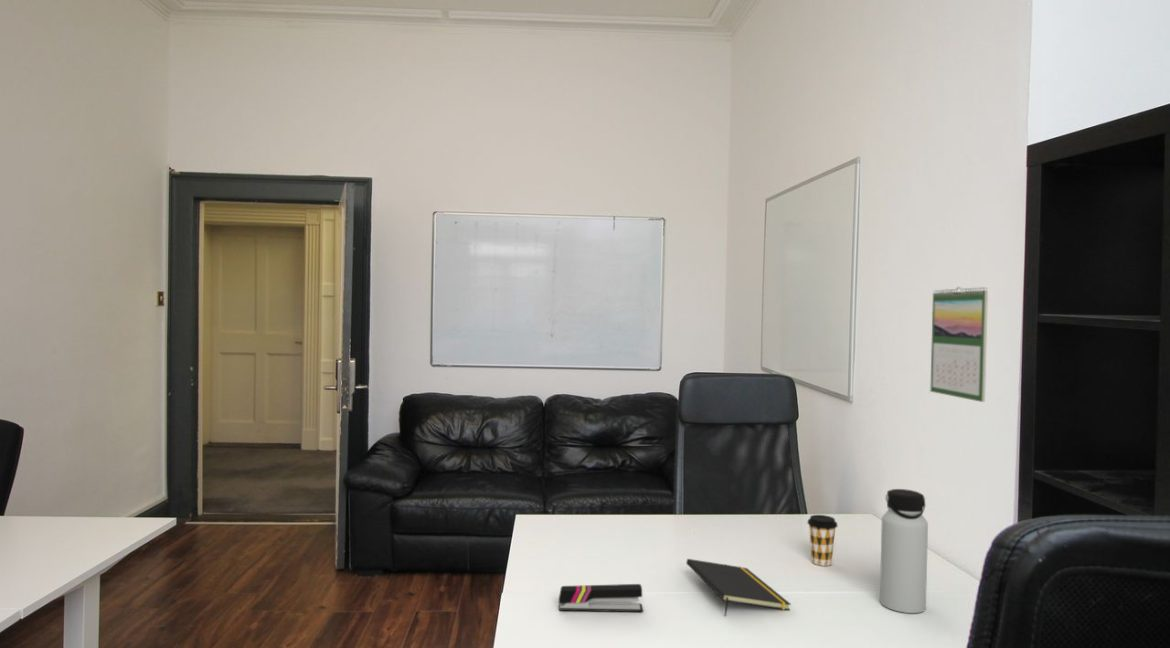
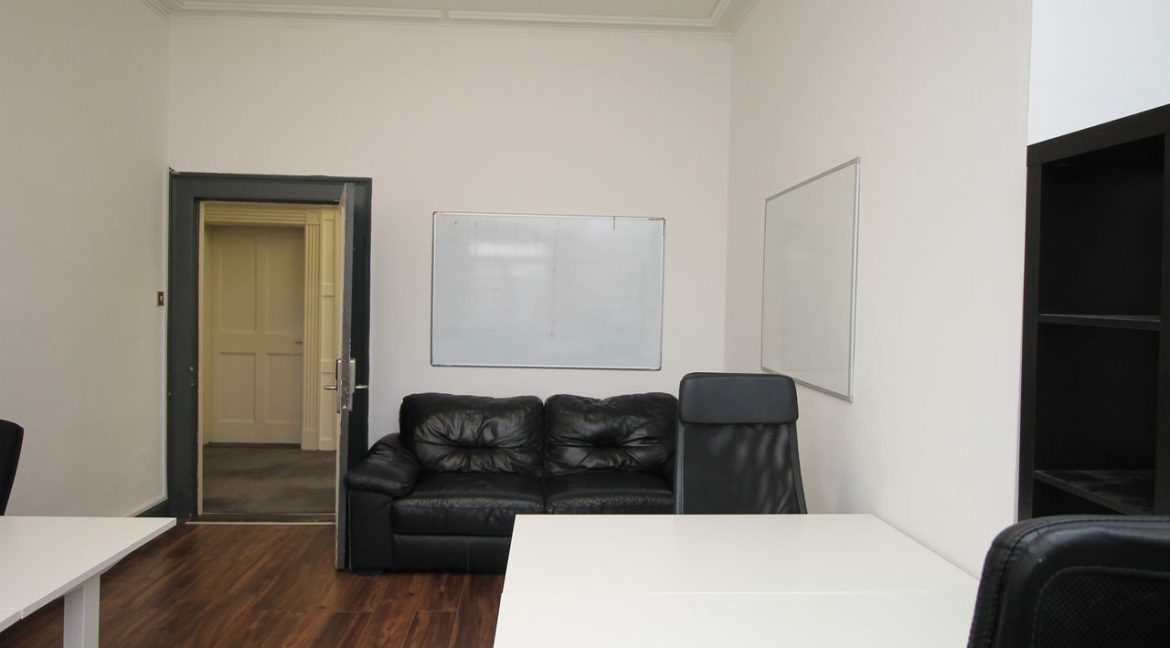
- coffee cup (822, 540)
- notepad (735, 582)
- stapler (600, 596)
- calendar (957, 341)
- water bottle (903, 548)
